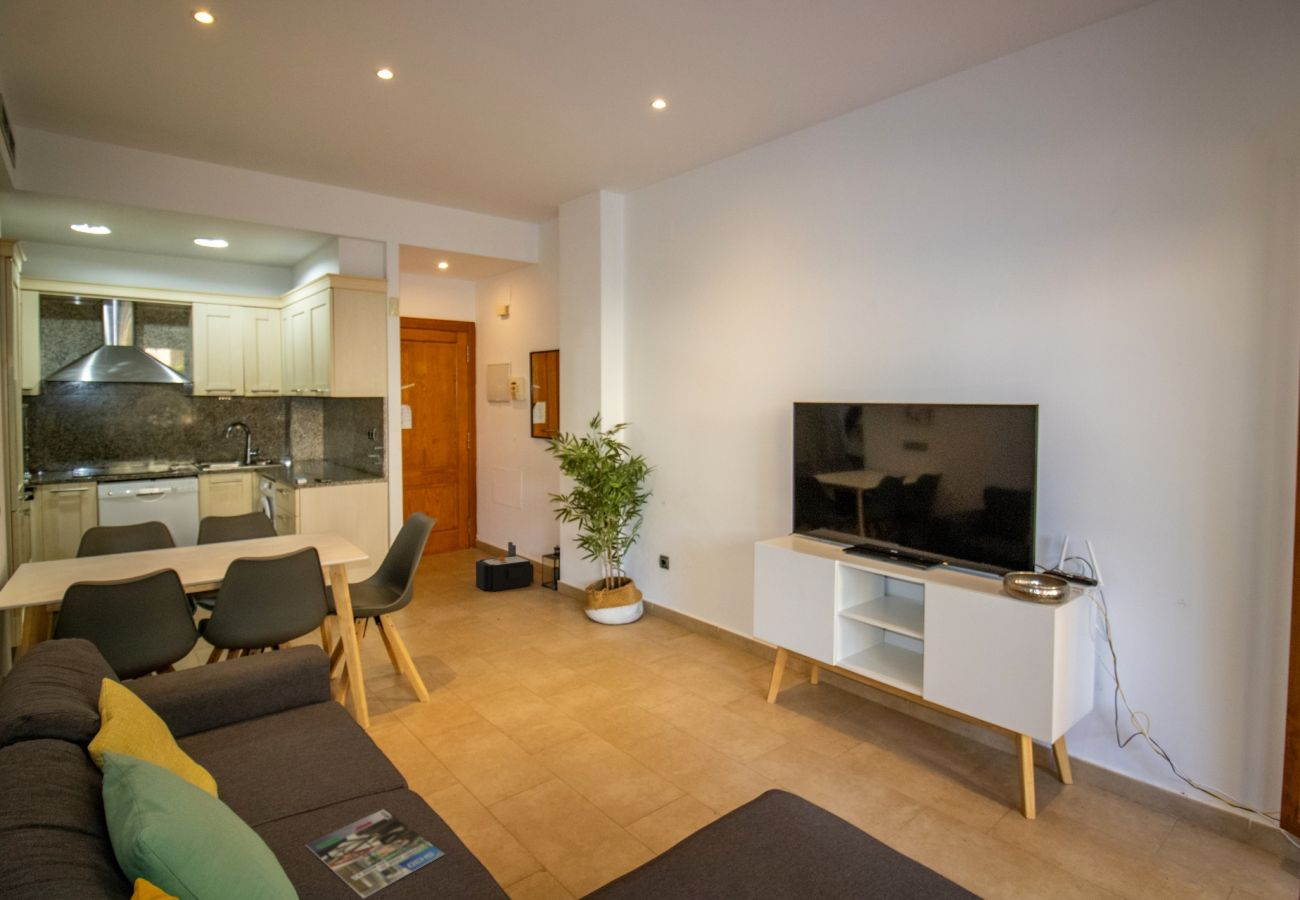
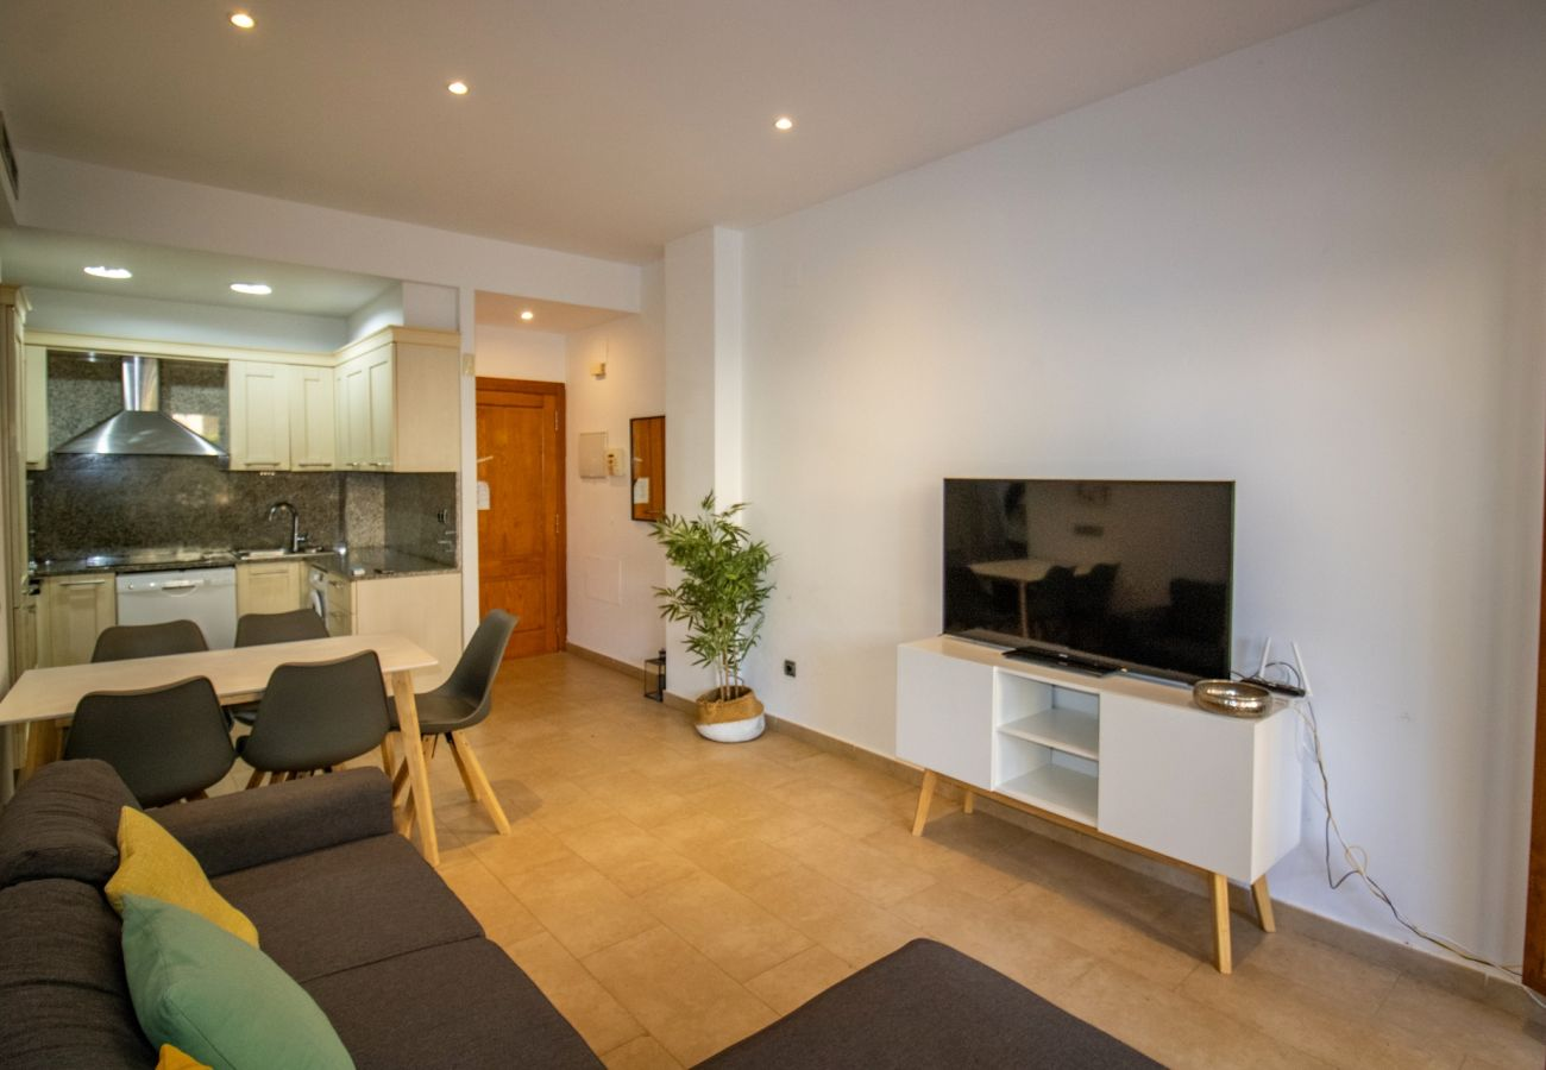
- magazine (374, 849)
- speaker (506, 565)
